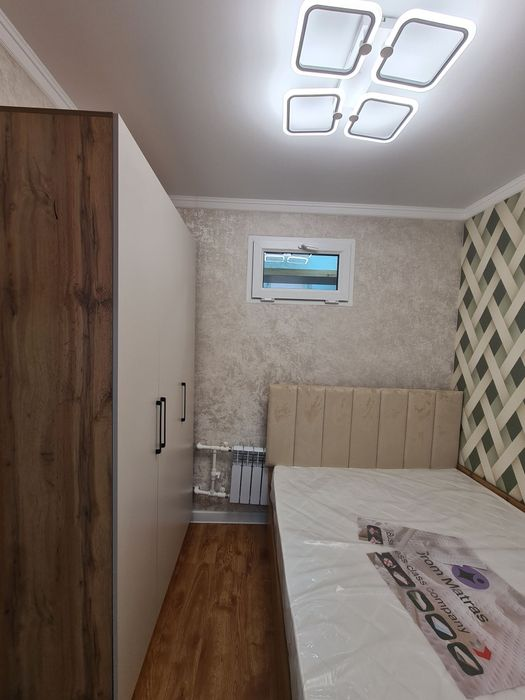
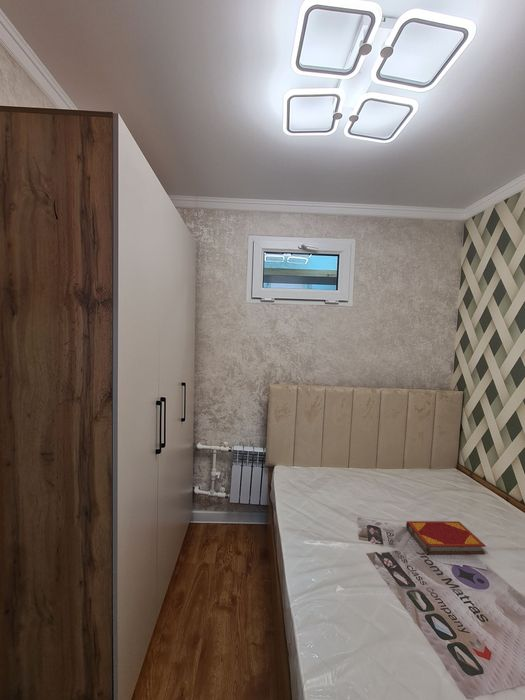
+ hardback book (443, 536)
